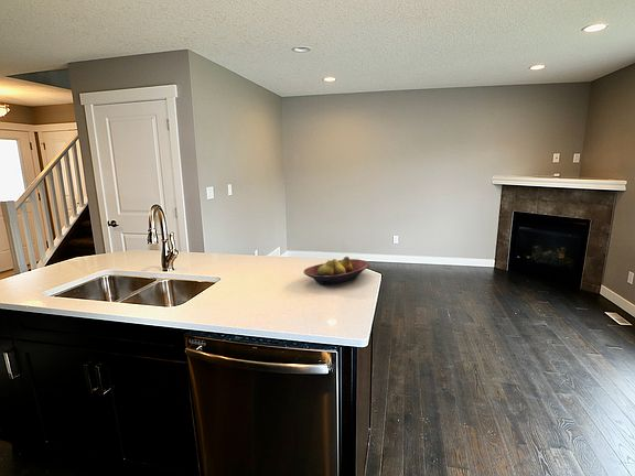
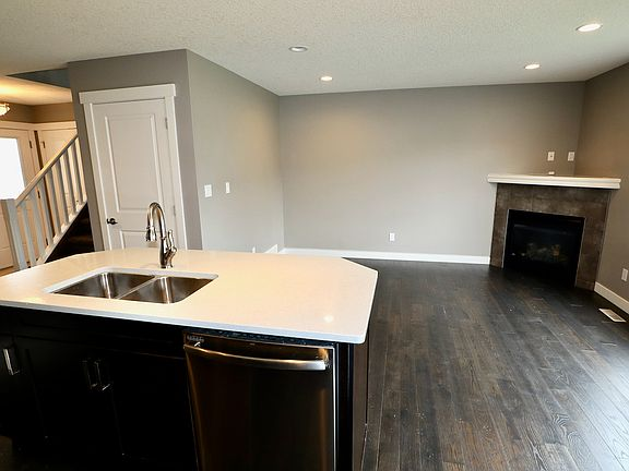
- fruit bowl (337, 268)
